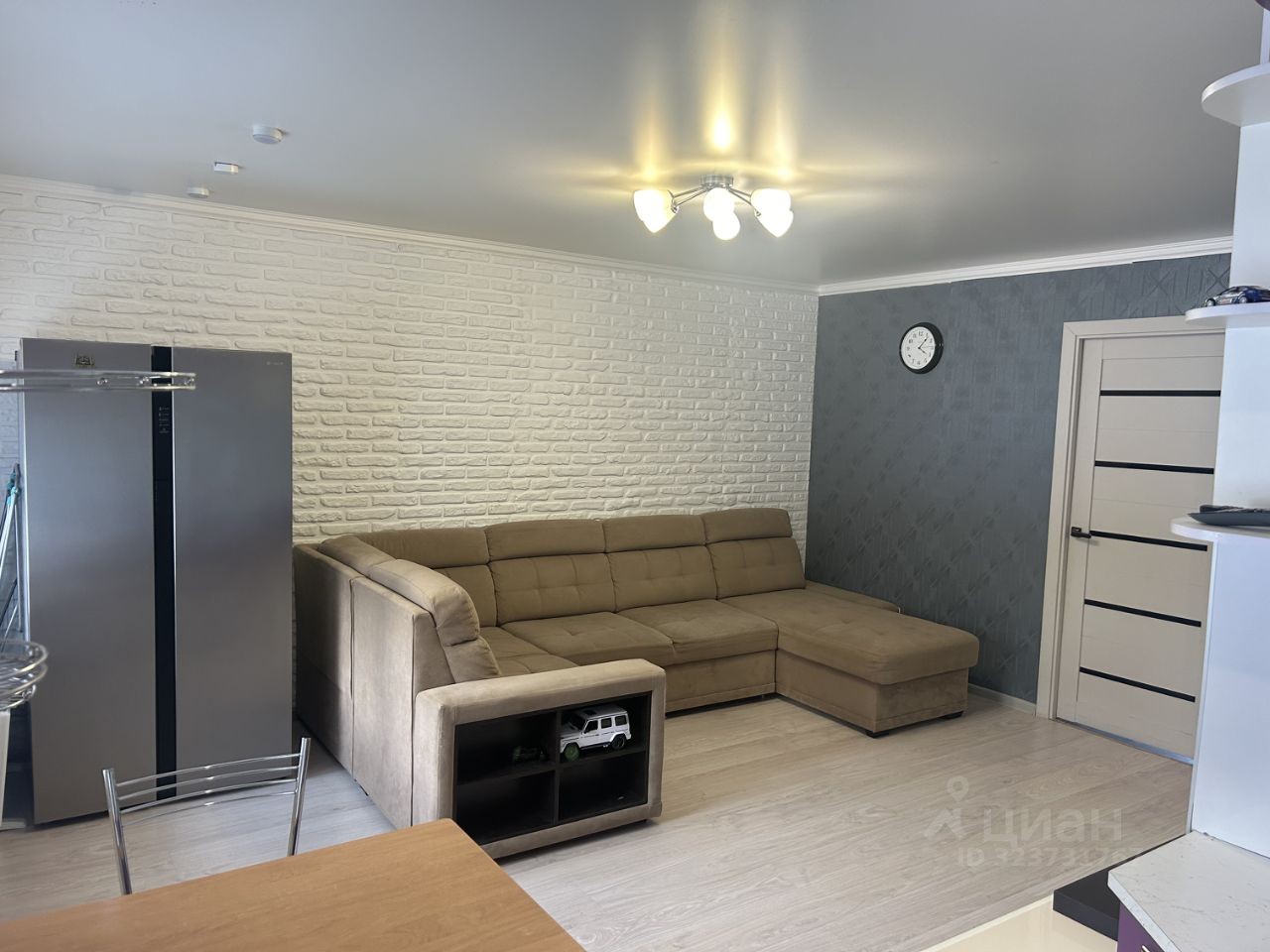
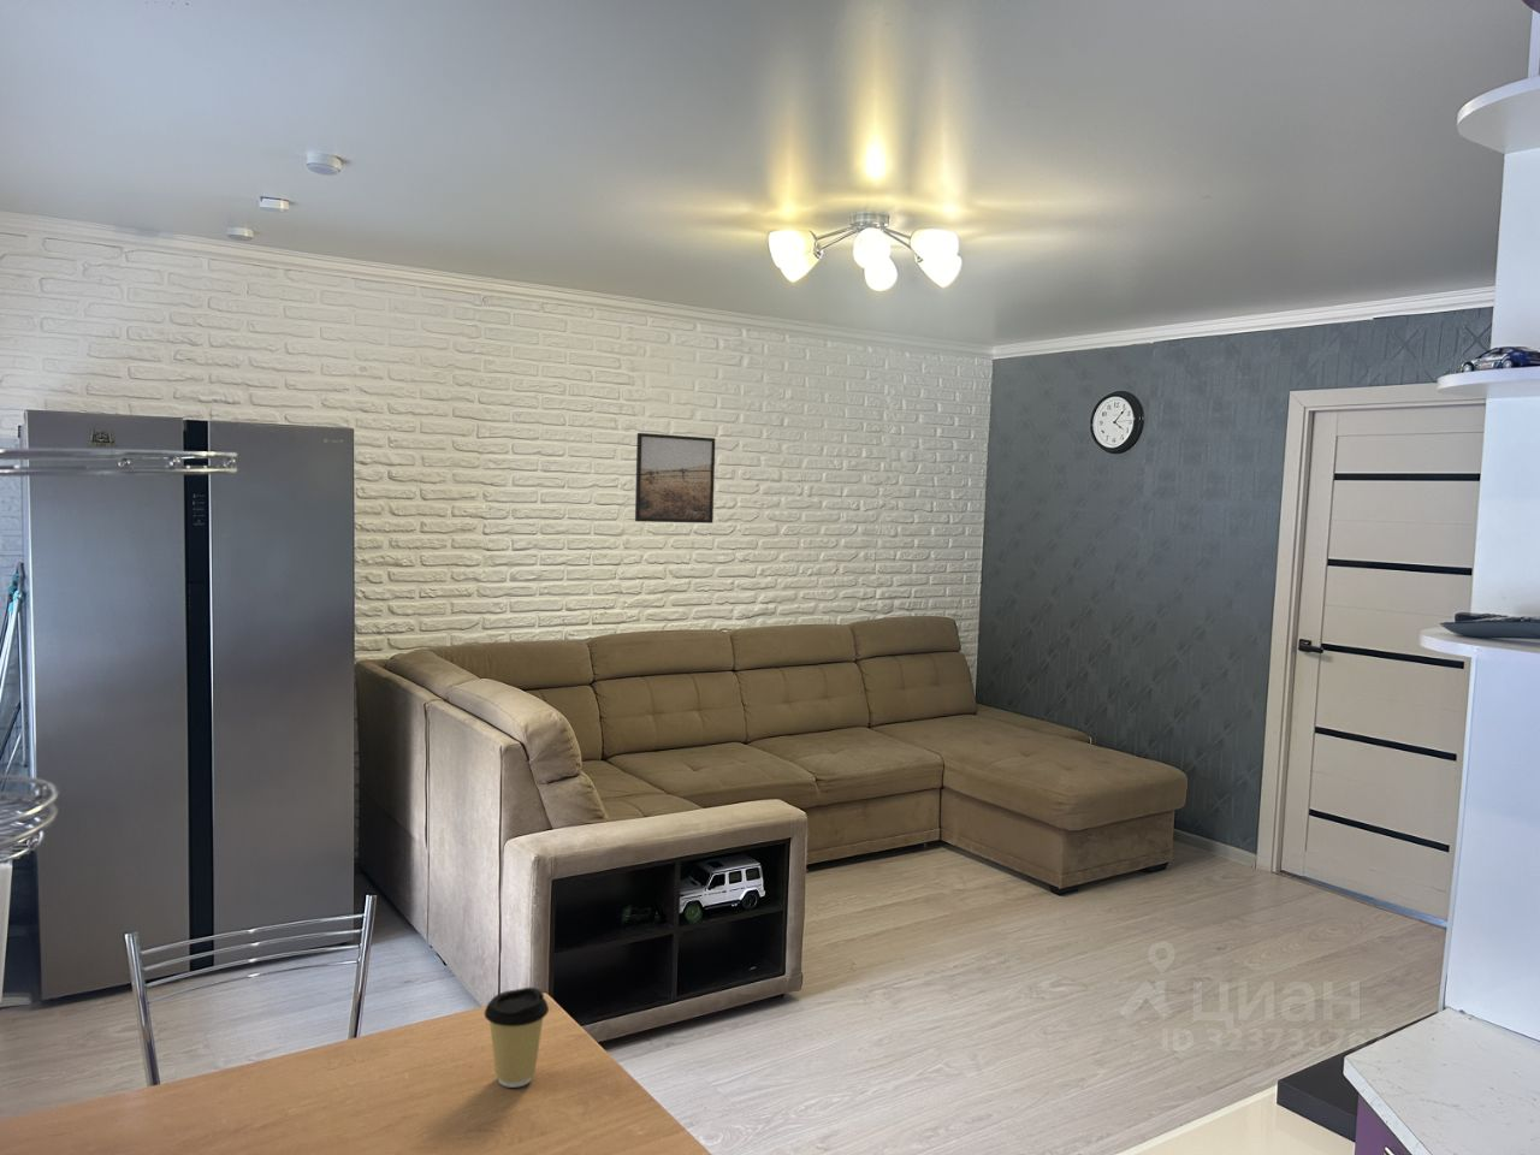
+ coffee cup (517, 1037)
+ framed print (675, 479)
